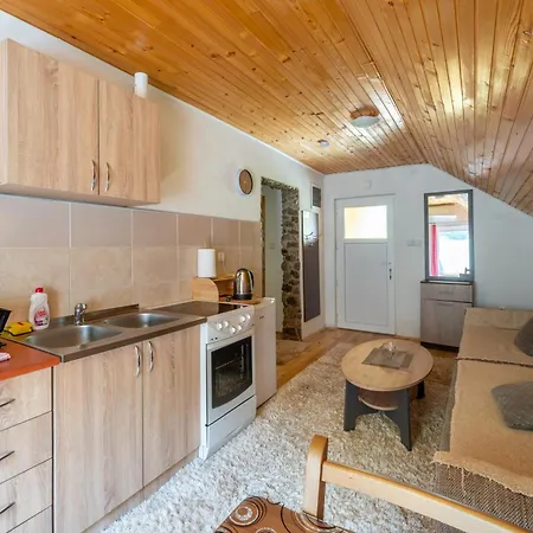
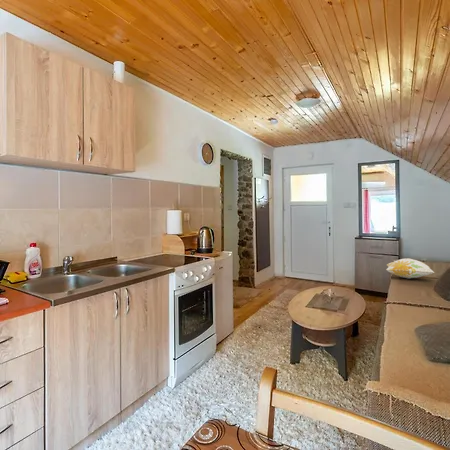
+ decorative pillow (408, 268)
